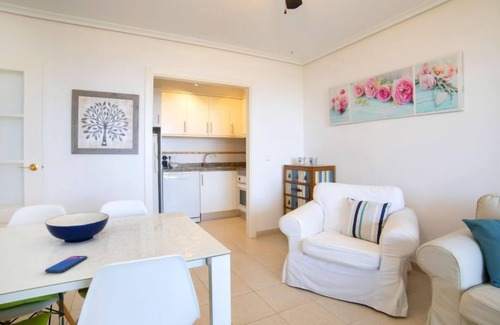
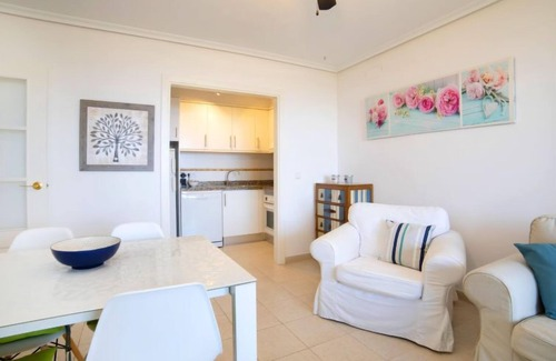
- smartphone (67, 263)
